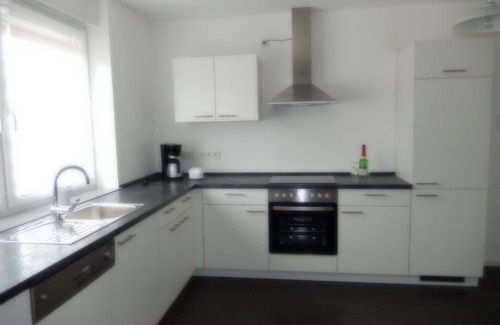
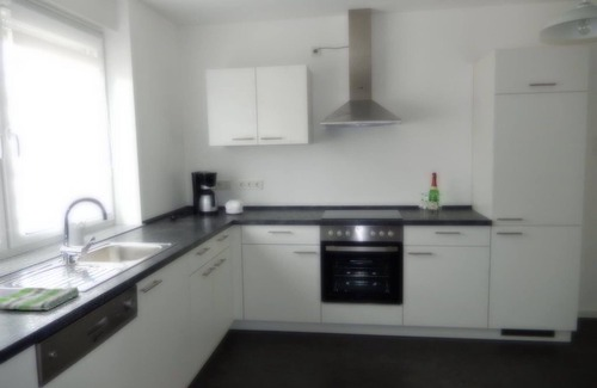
+ dish towel (36, 296)
